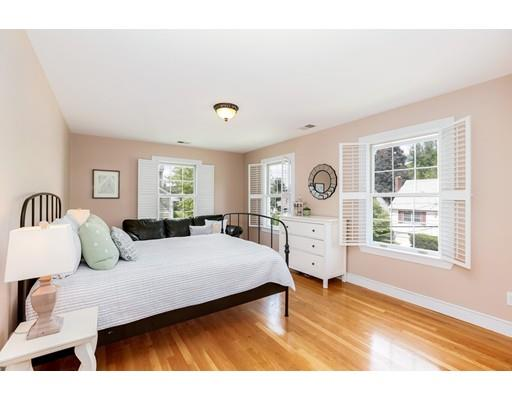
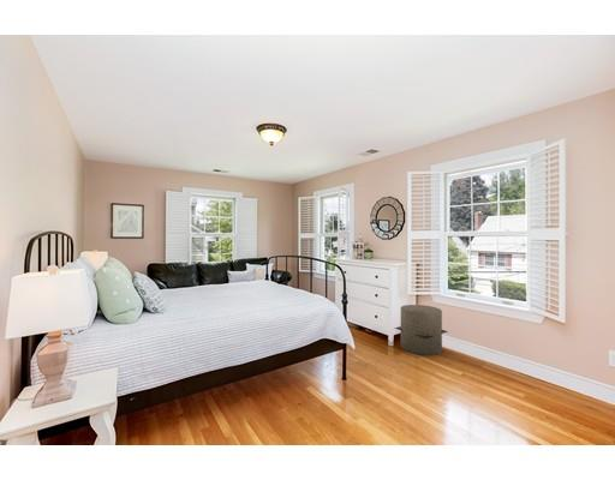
+ trash can (420, 328)
